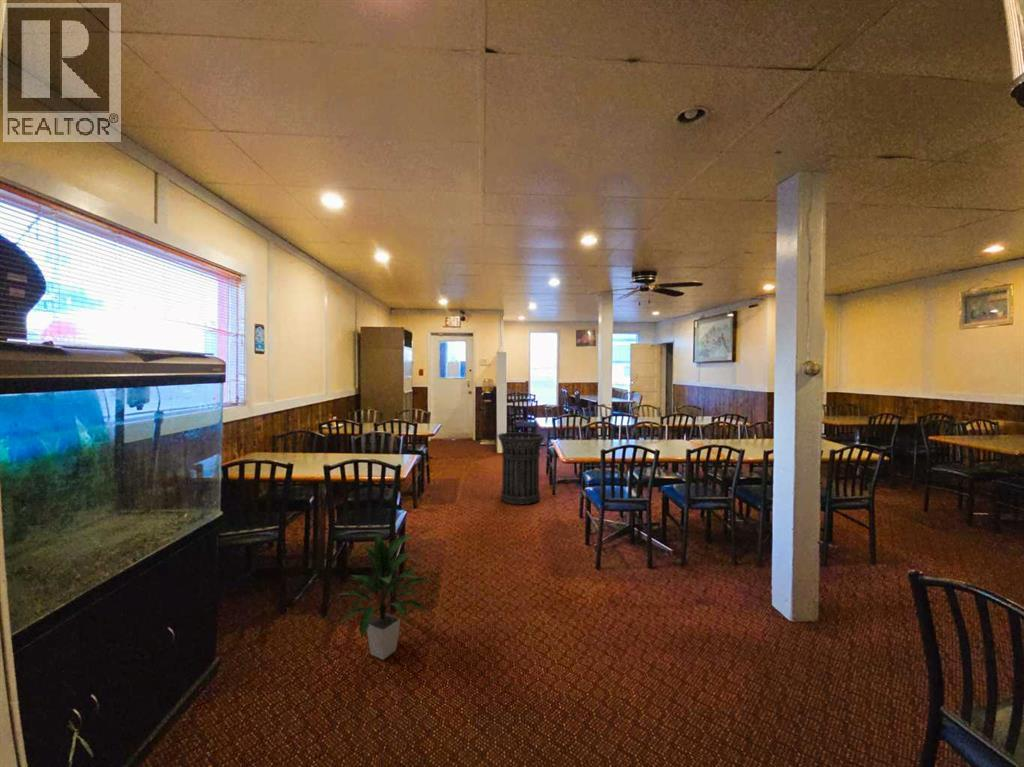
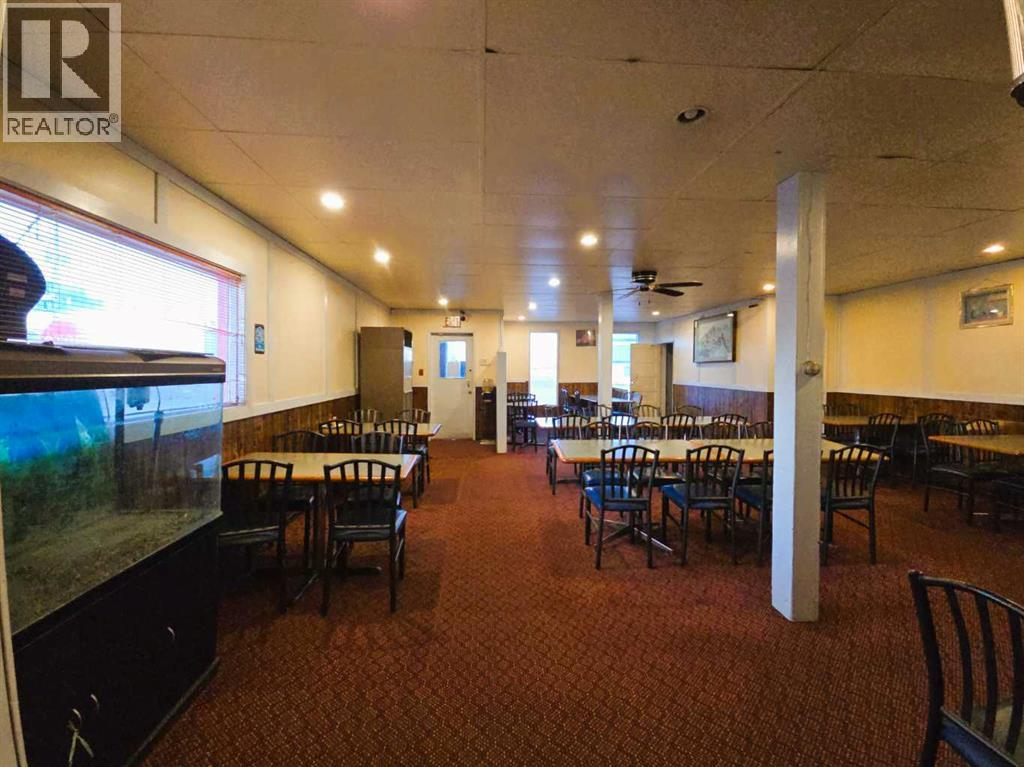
- indoor plant (382, 591)
- trash can (520, 467)
